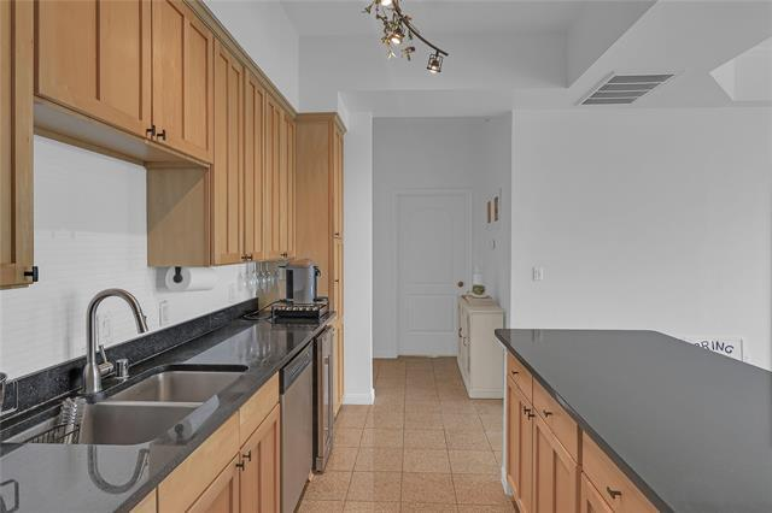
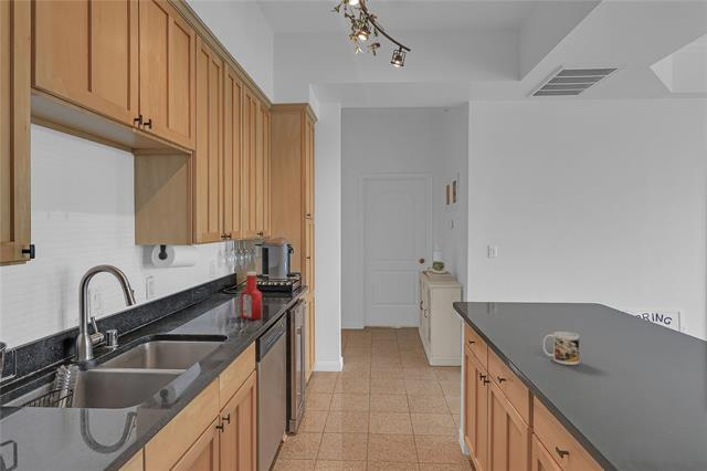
+ soap bottle (251, 294)
+ mug (560, 346)
